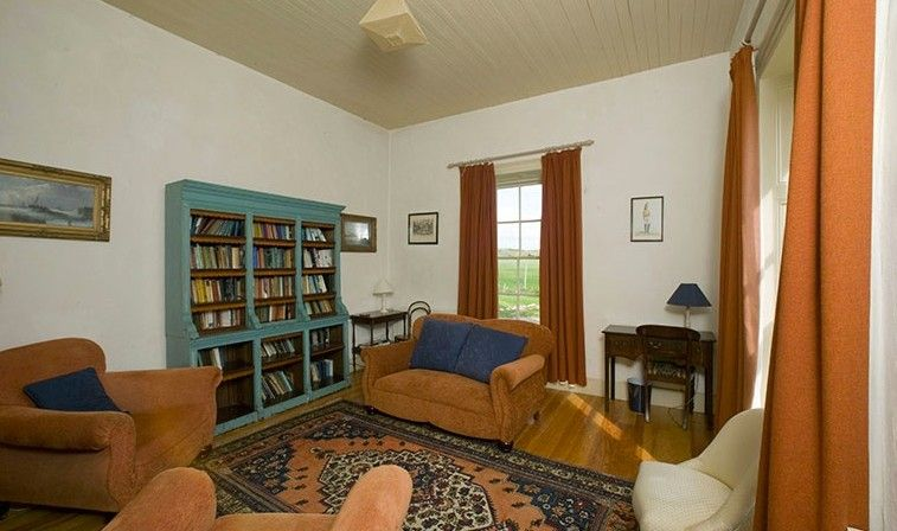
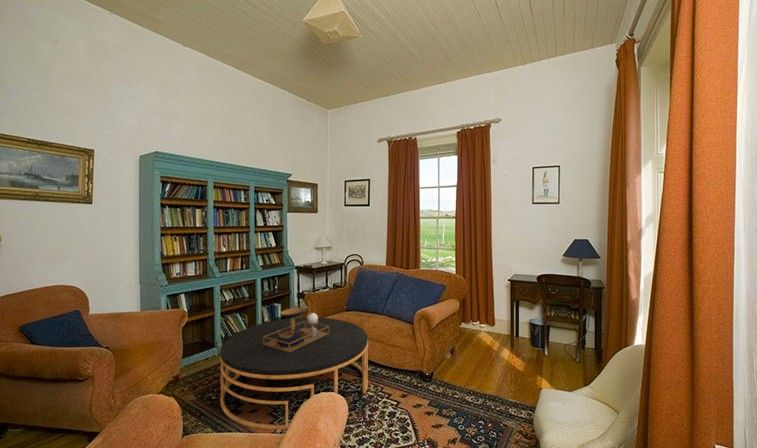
+ coffee table (297, 348)
